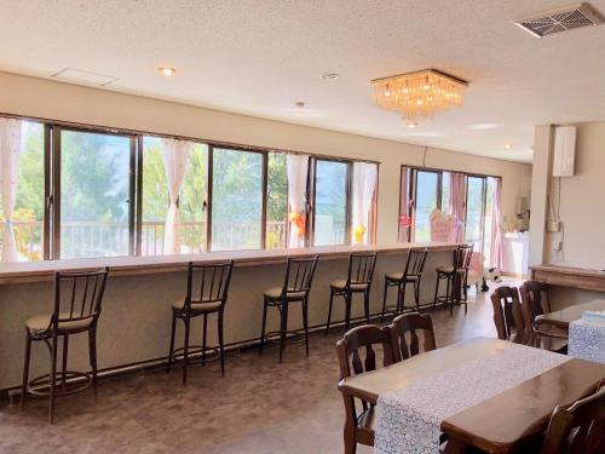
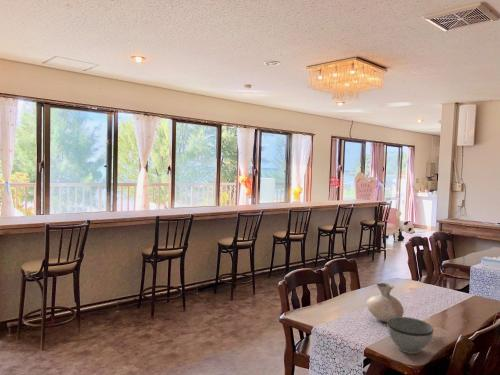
+ bowl (409, 337)
+ vase (384, 302)
